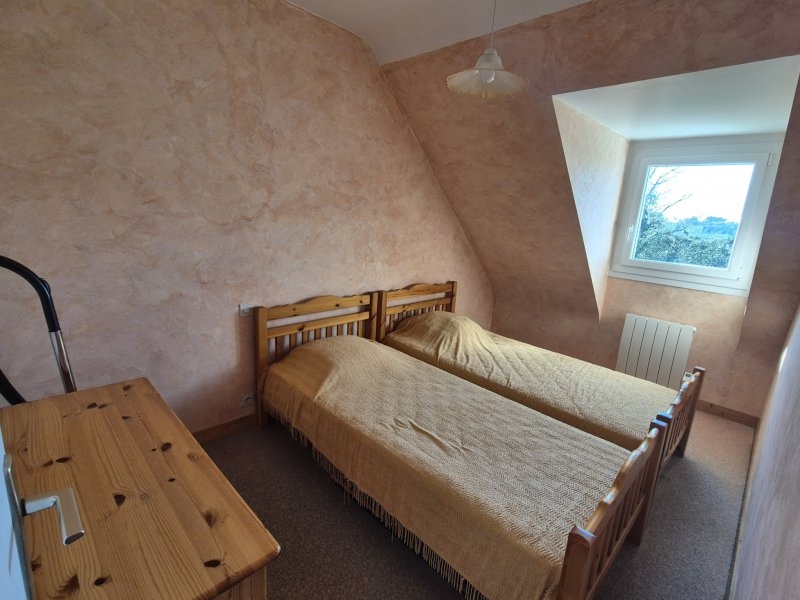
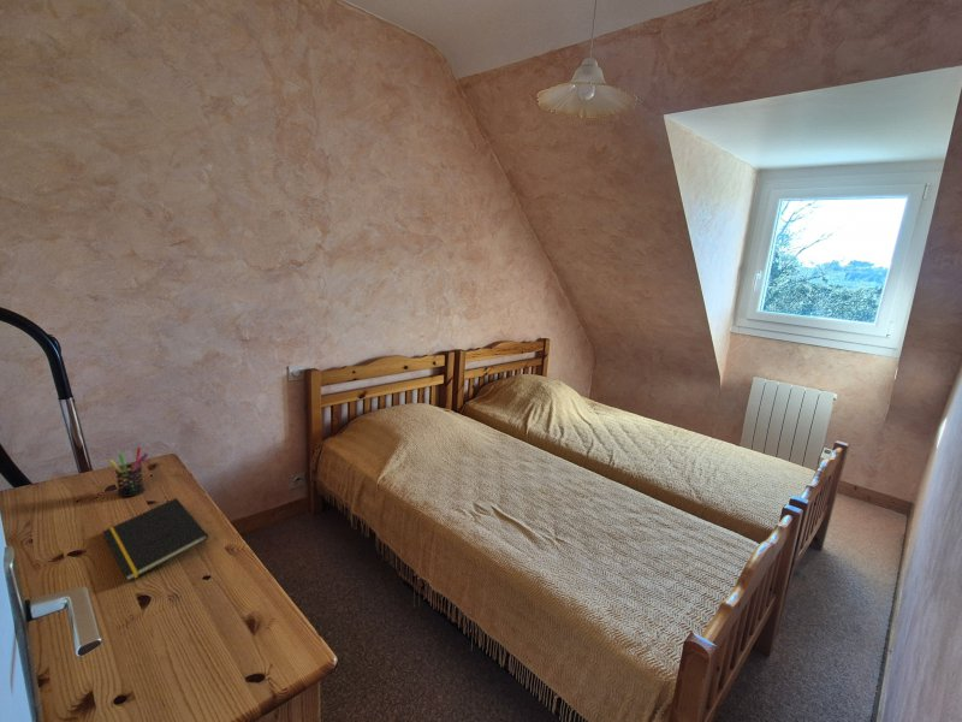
+ pen holder (129, 471)
+ notepad (154, 534)
